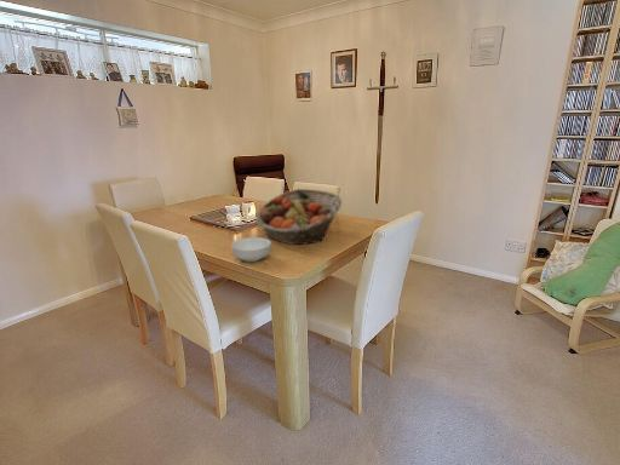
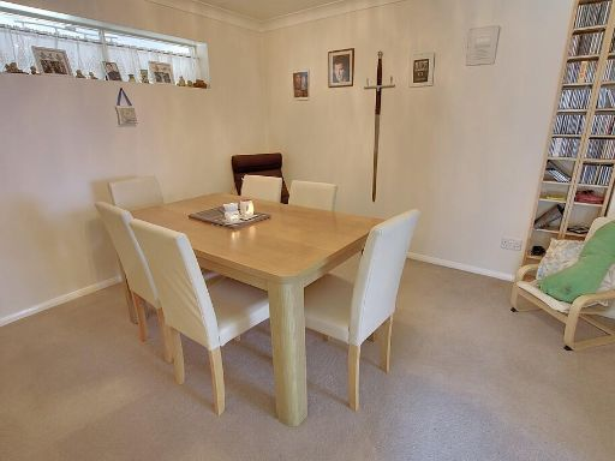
- fruit basket (298, 214)
- cereal bowl (252, 251)
